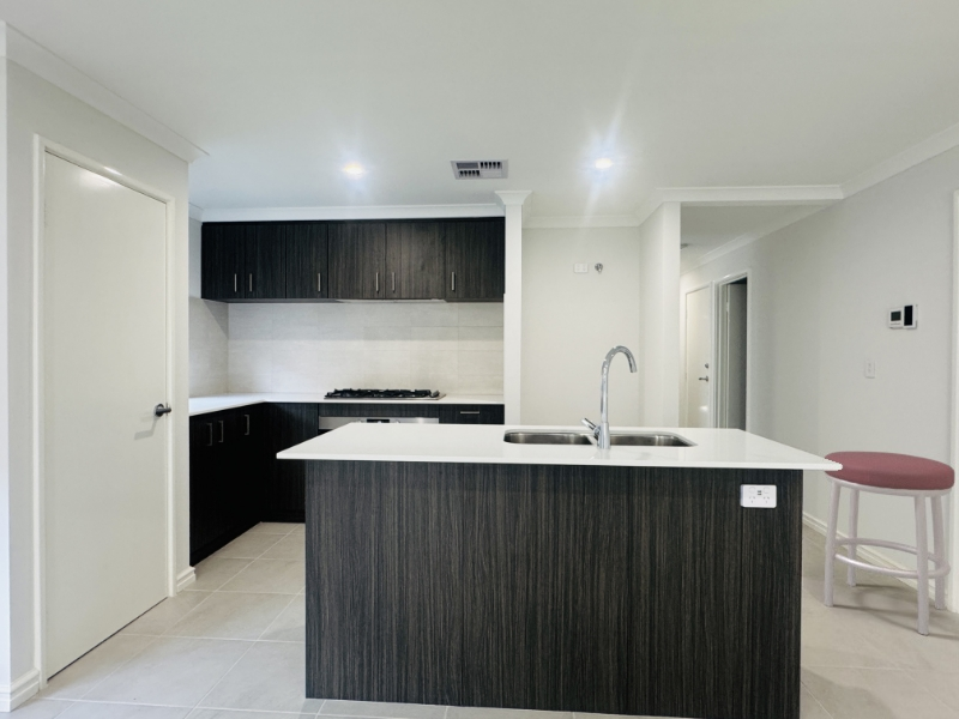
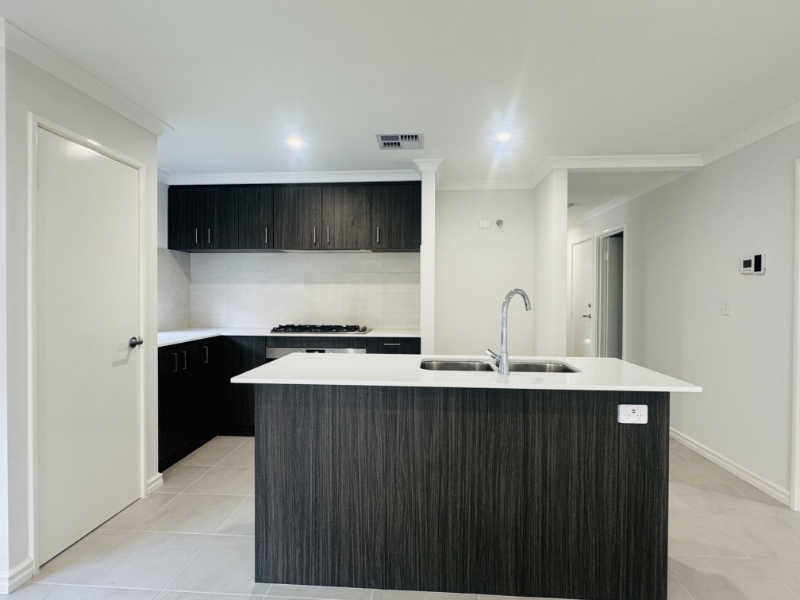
- bar stool (885, 540)
